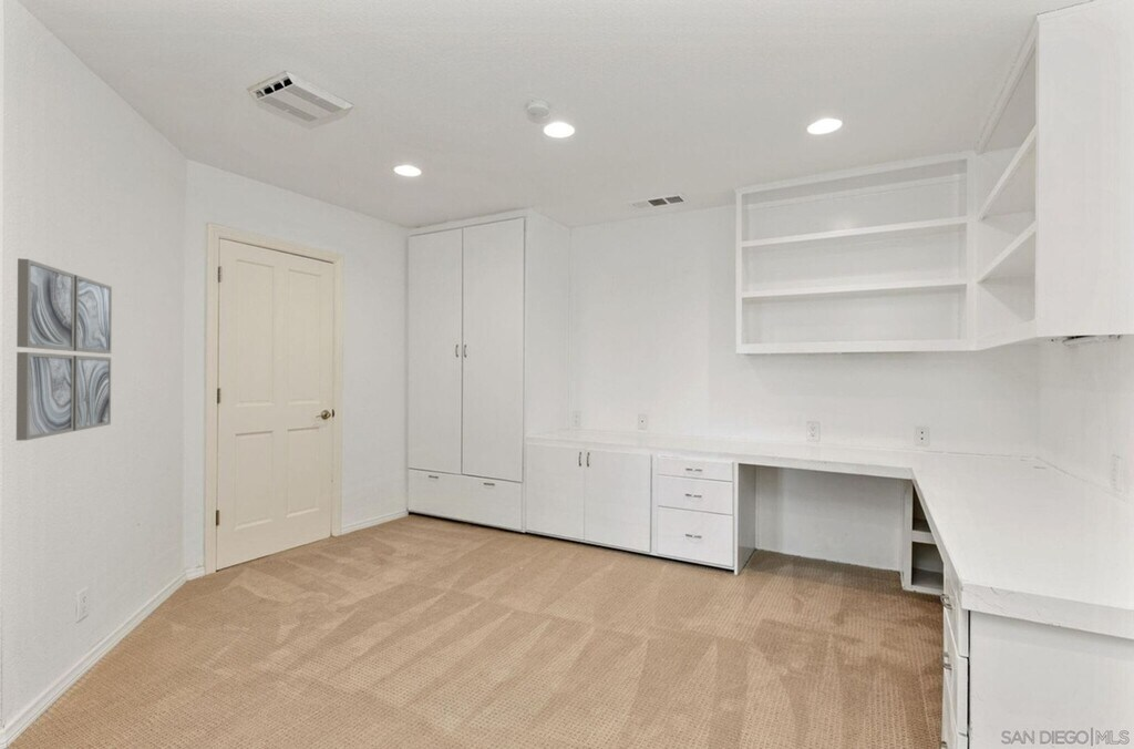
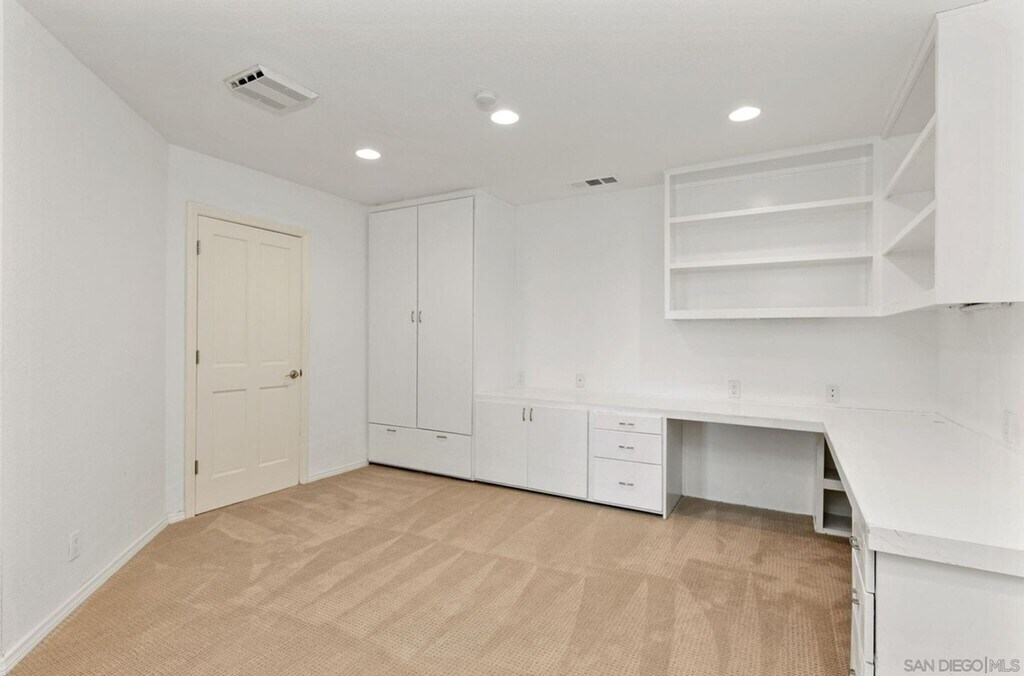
- wall art (70, 355)
